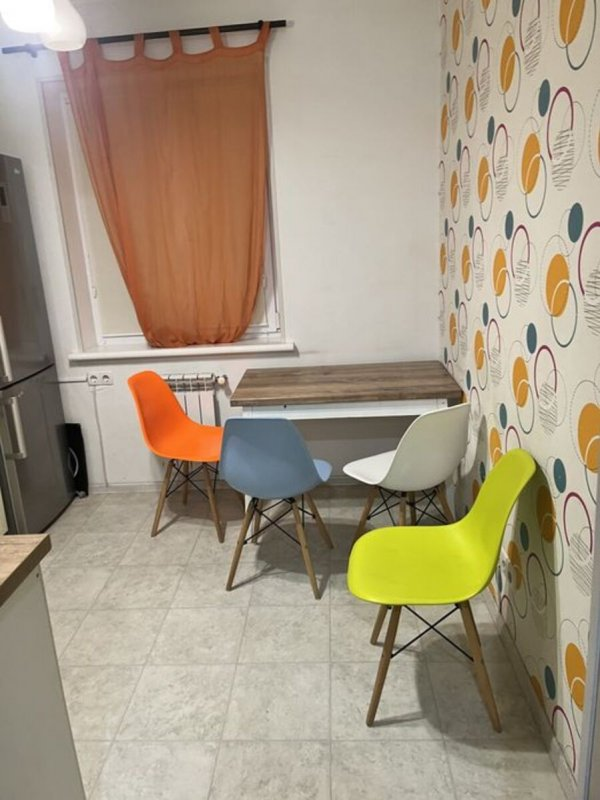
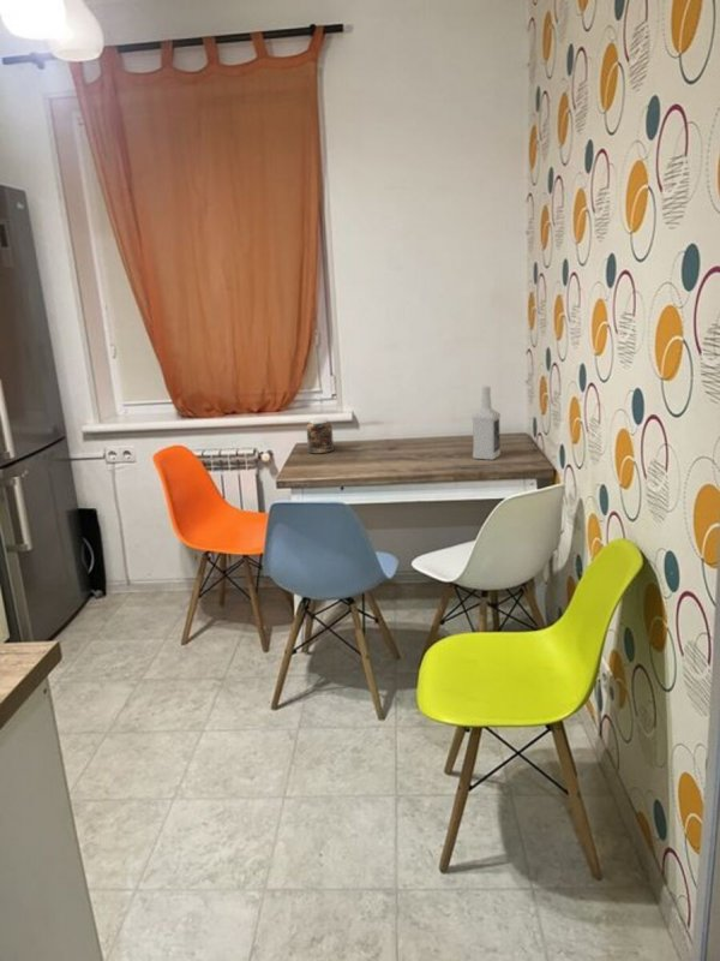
+ jar (319, 434)
+ vodka (486, 422)
